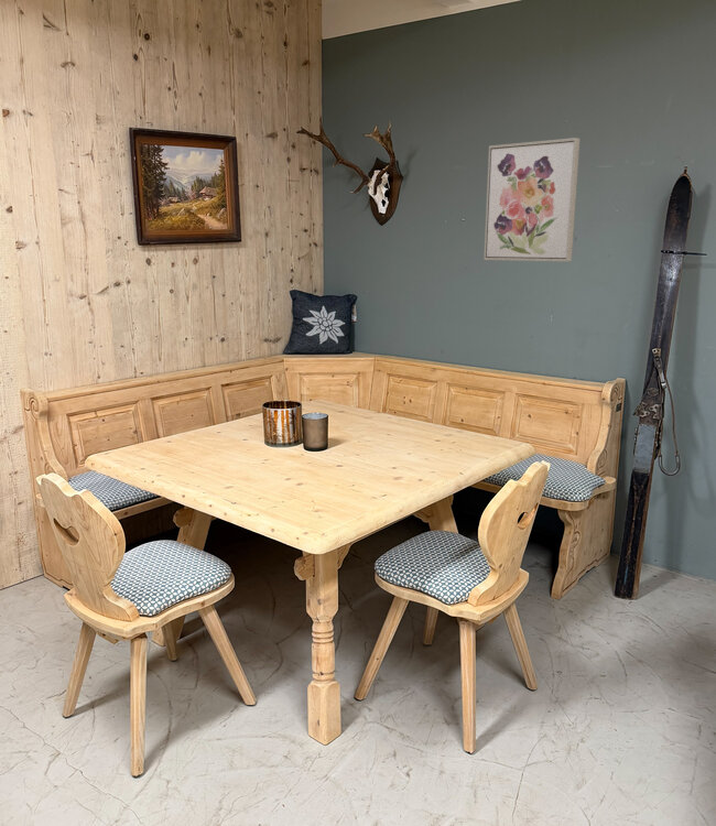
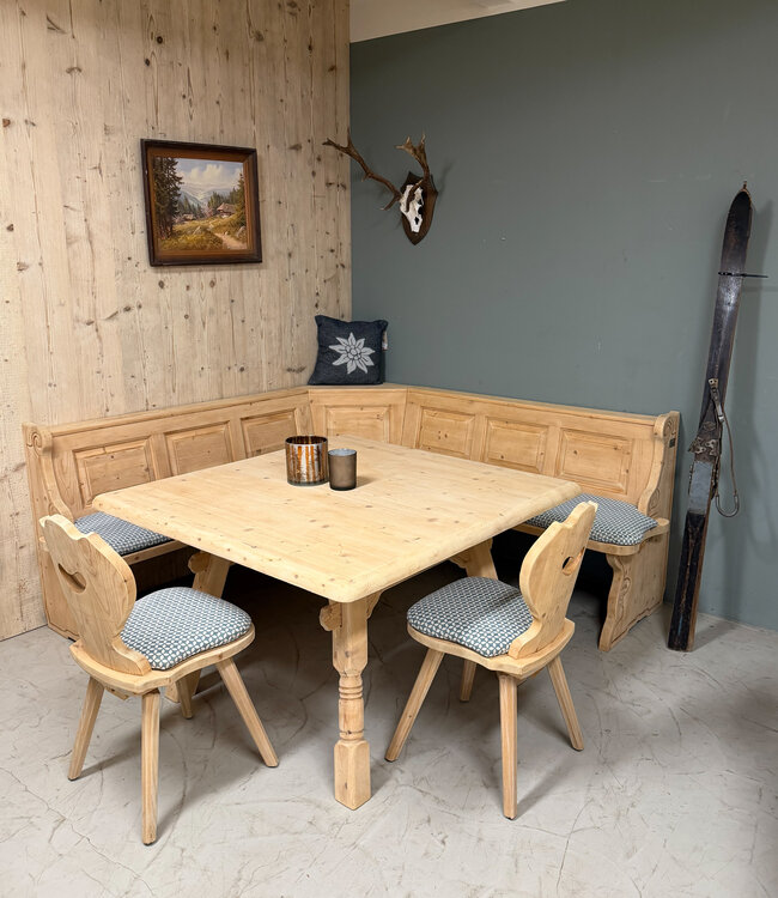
- wall art (529, 202)
